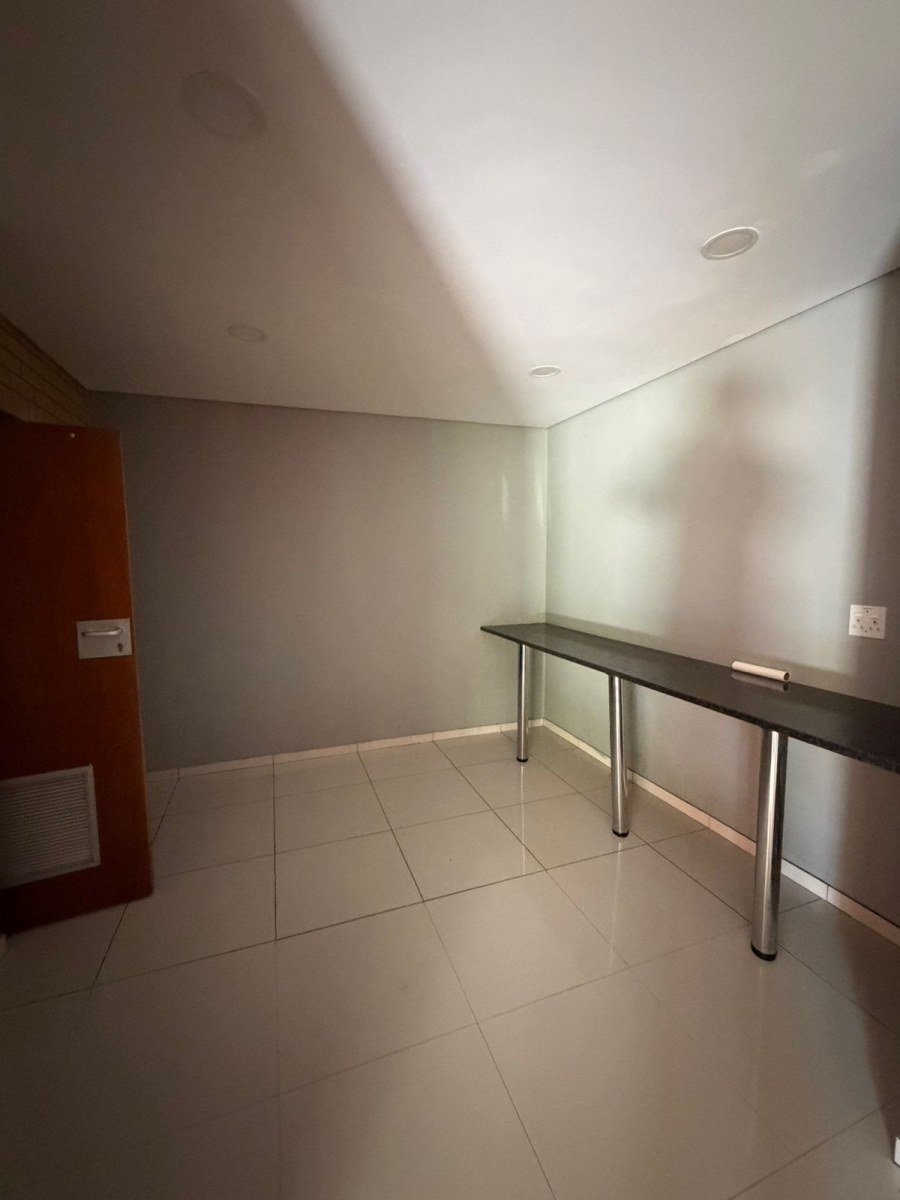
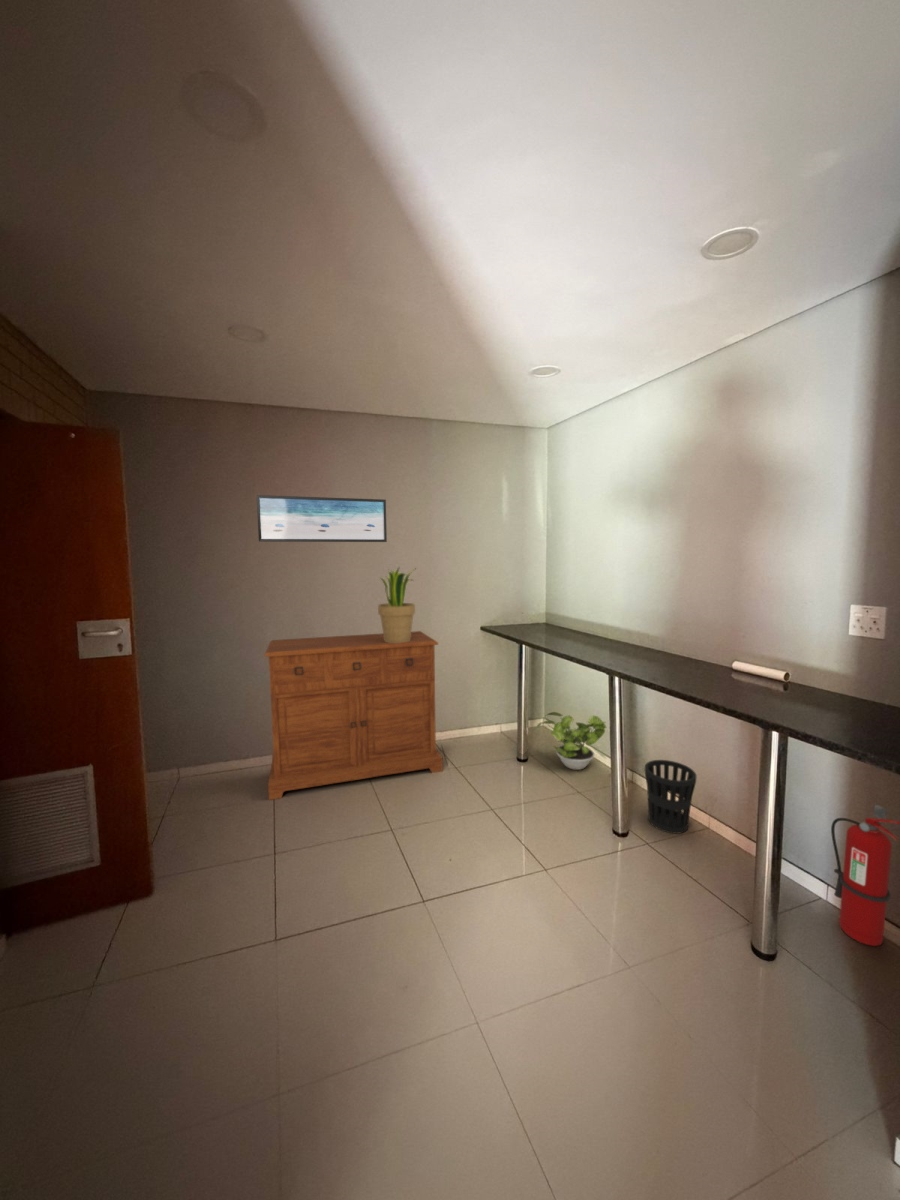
+ potted plant (399, 603)
+ wastebasket (667, 796)
+ wall art (324, 519)
+ fire extinguisher (861, 869)
+ potted plant (571, 738)
+ sideboard (354, 705)
